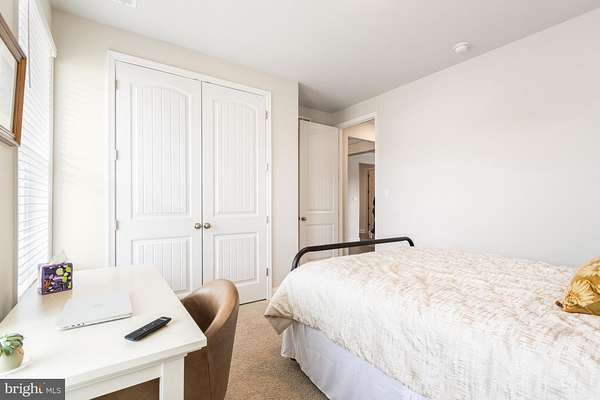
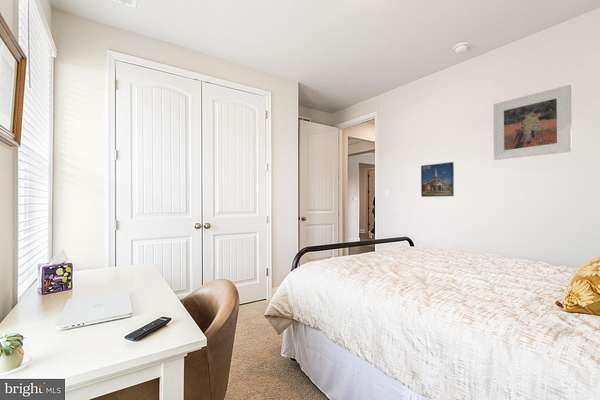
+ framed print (528, 126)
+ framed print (436, 180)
